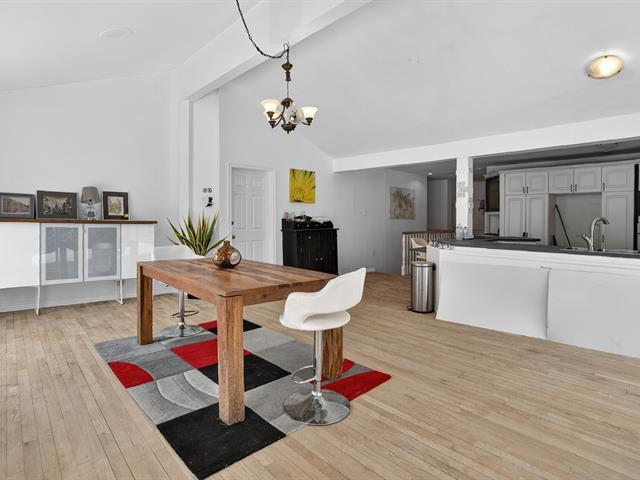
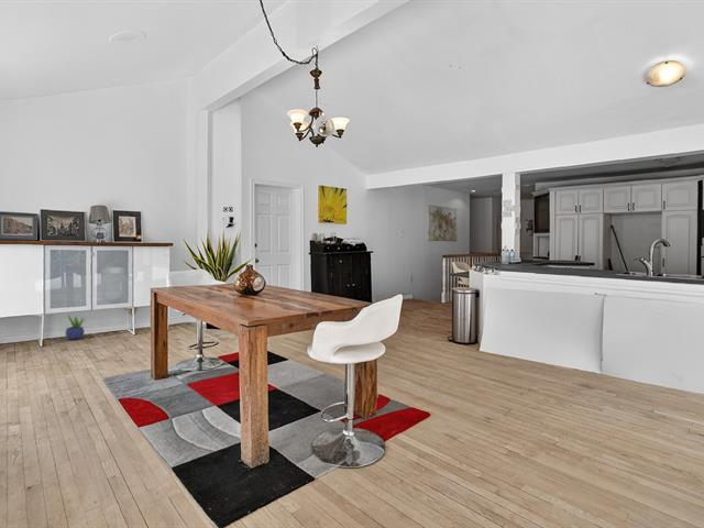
+ potted plant (76, 326)
